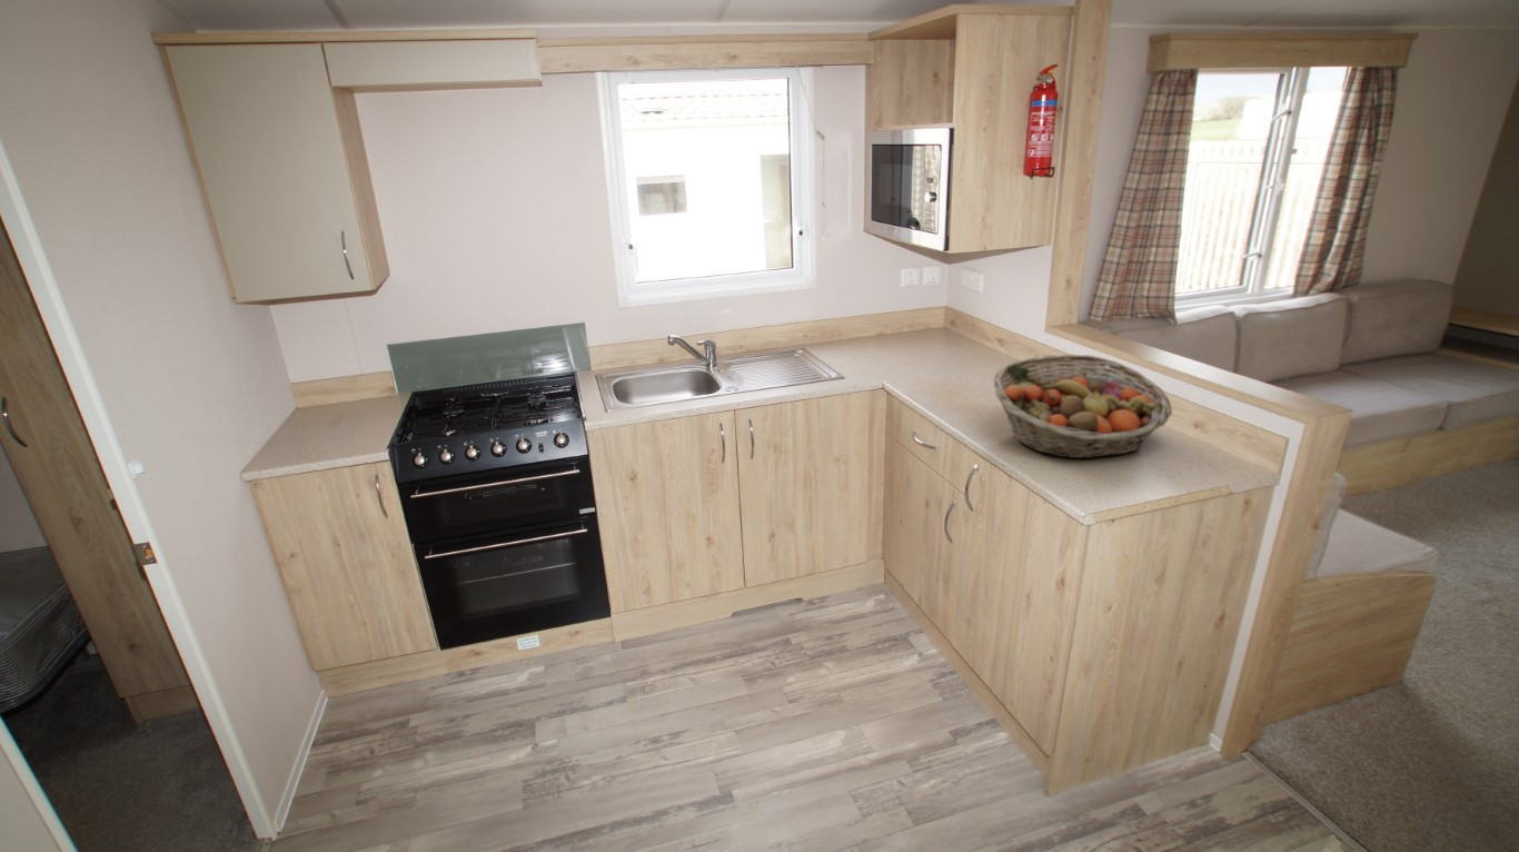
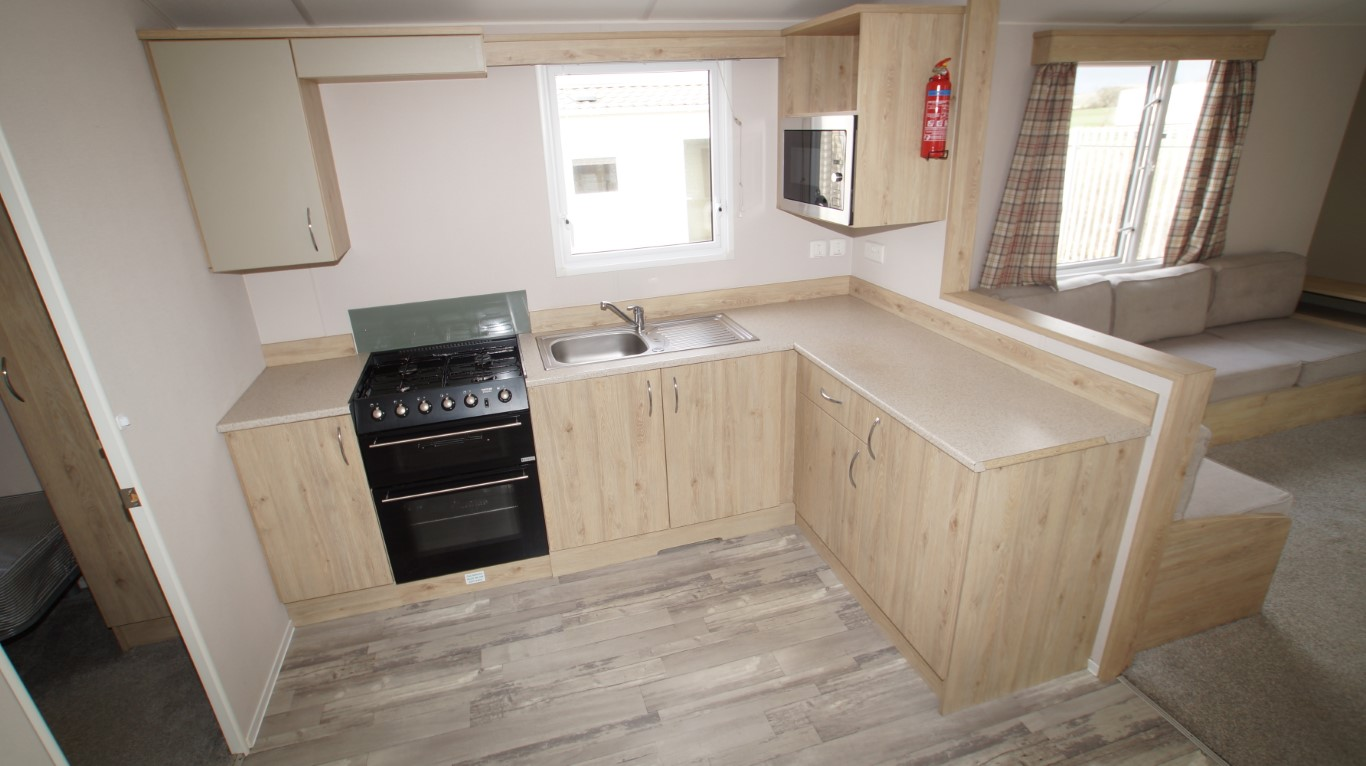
- fruit basket (1078, 405)
